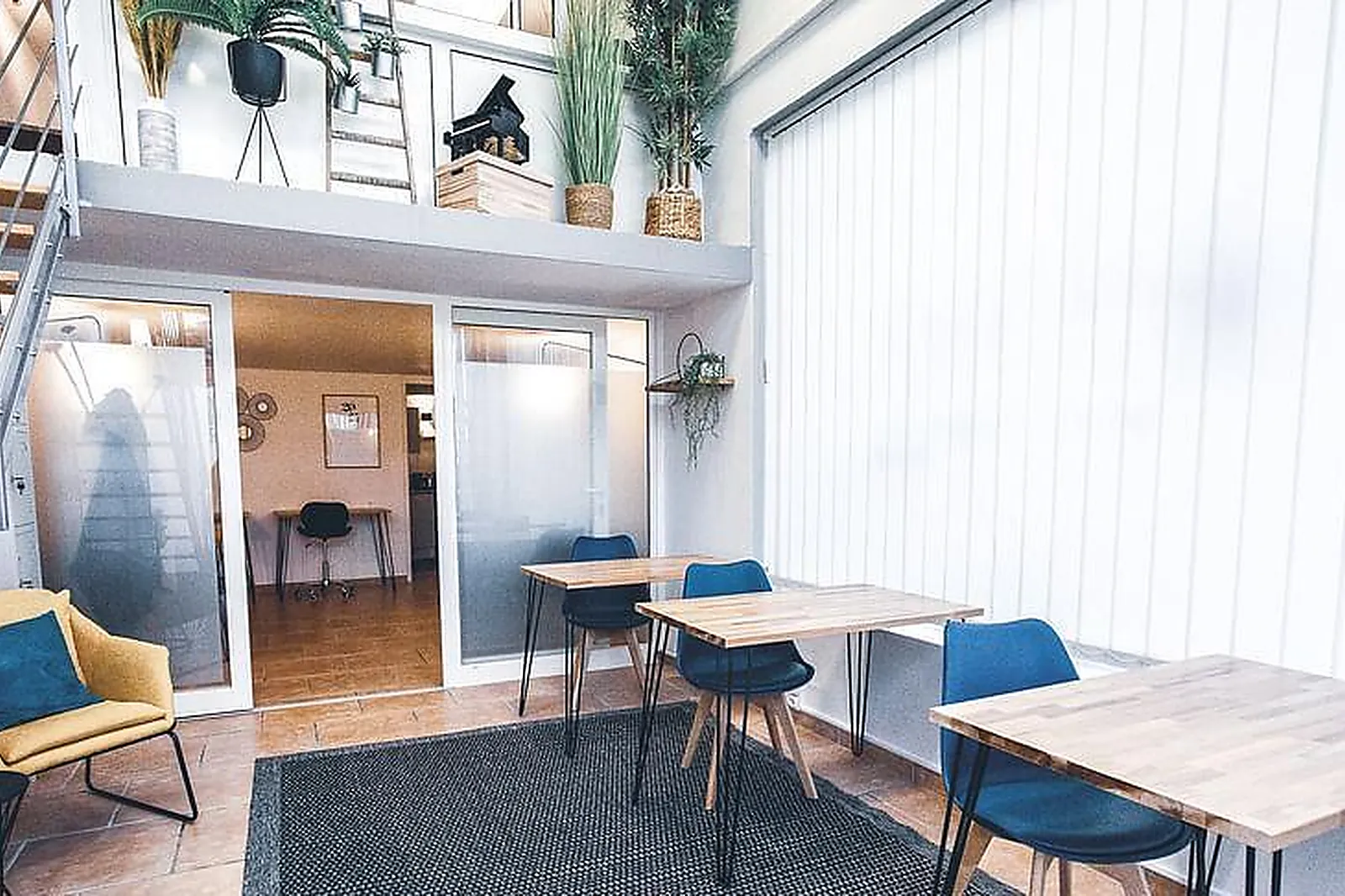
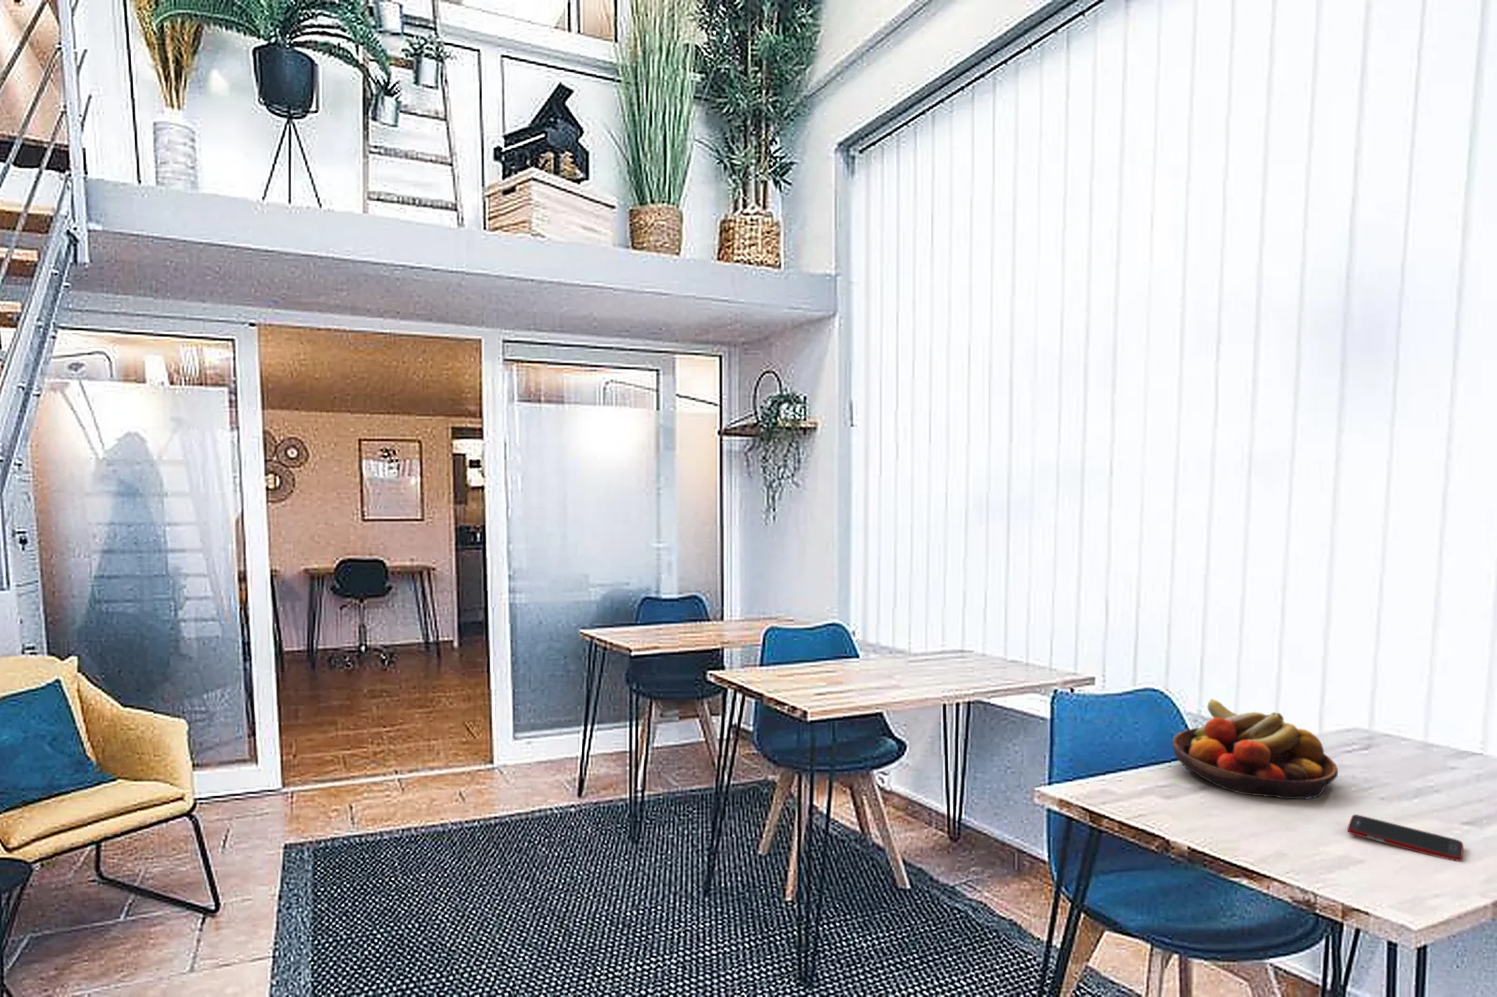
+ fruit bowl (1250, 746)
+ cell phone (1404, 837)
